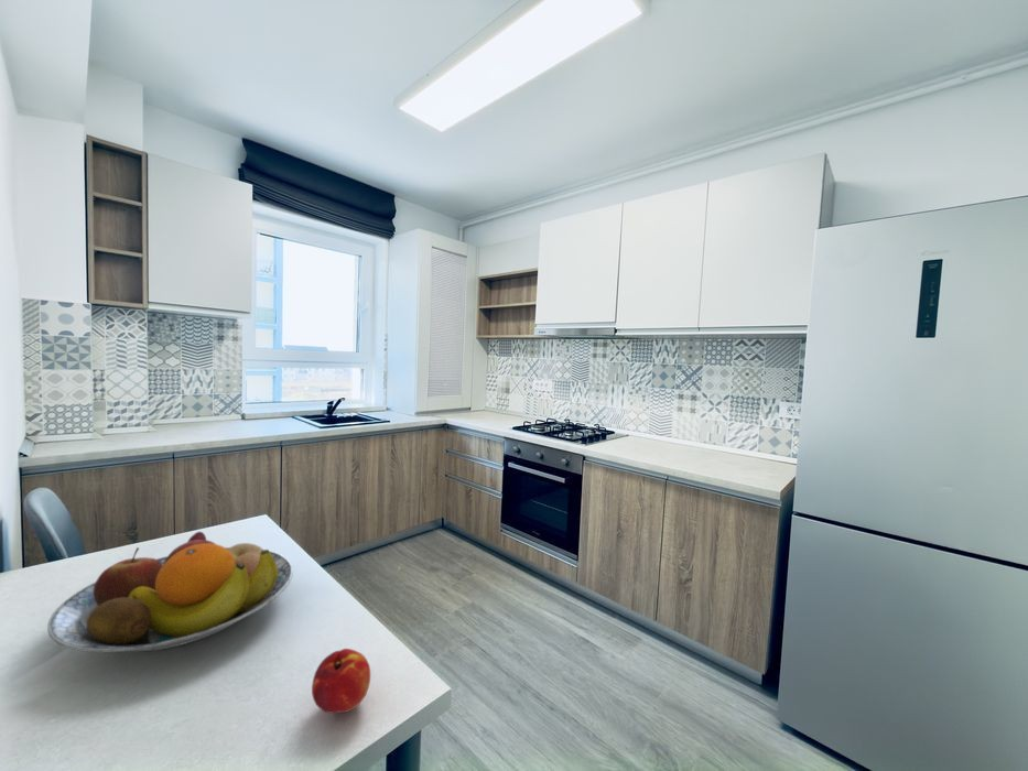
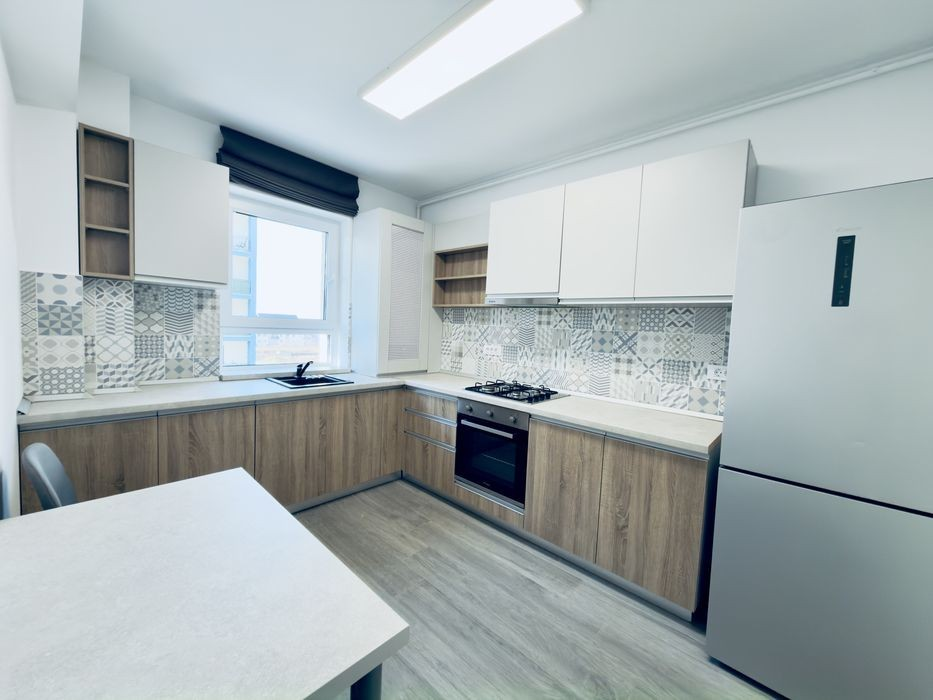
- peach (343, 680)
- fruit bowl (186, 579)
